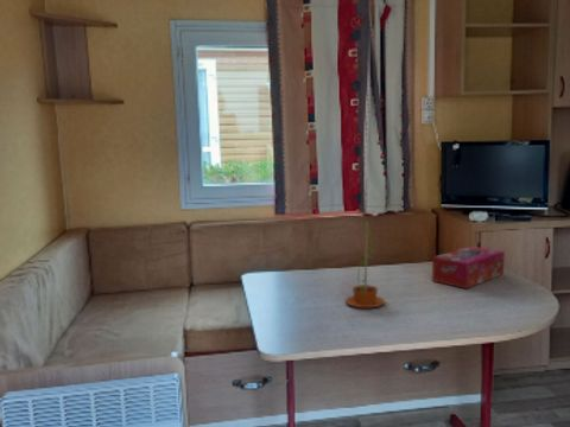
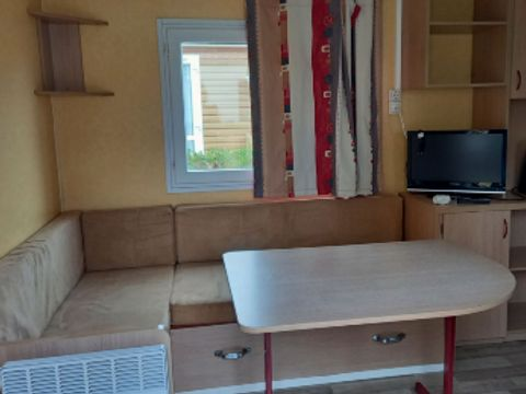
- flower pot (365, 262)
- tissue box (468, 266)
